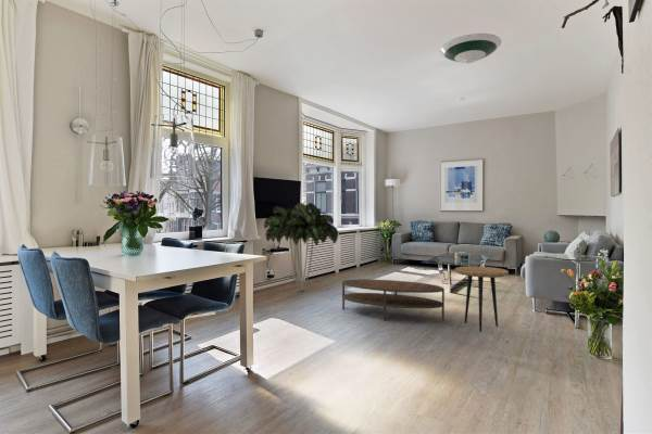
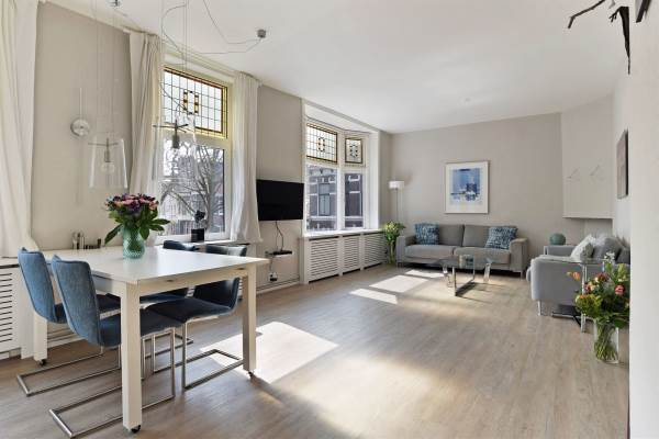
- side table (480, 298)
- coffee table (390, 298)
- indoor plant (300, 246)
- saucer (469, 54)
